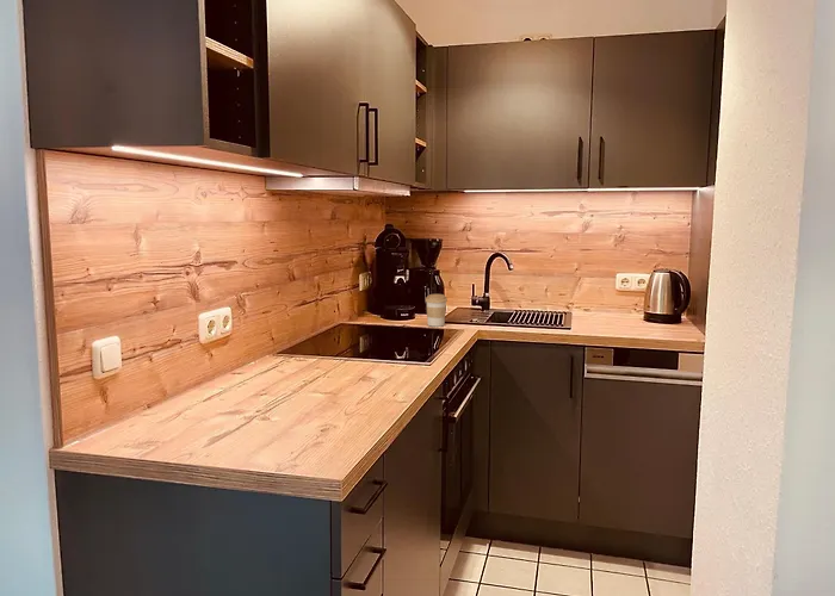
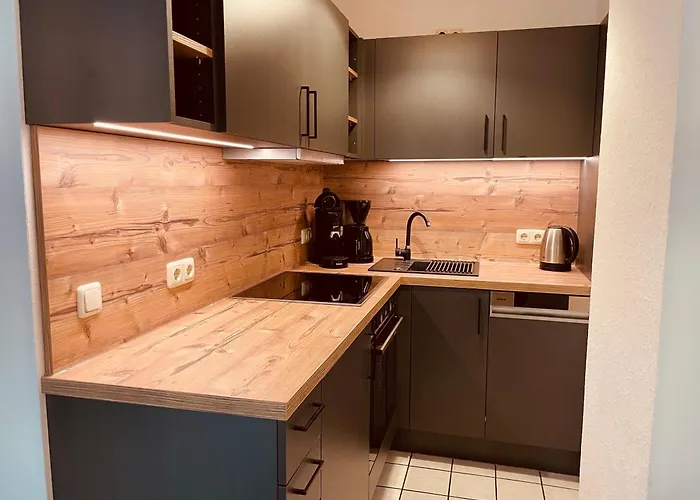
- coffee cup (435, 310)
